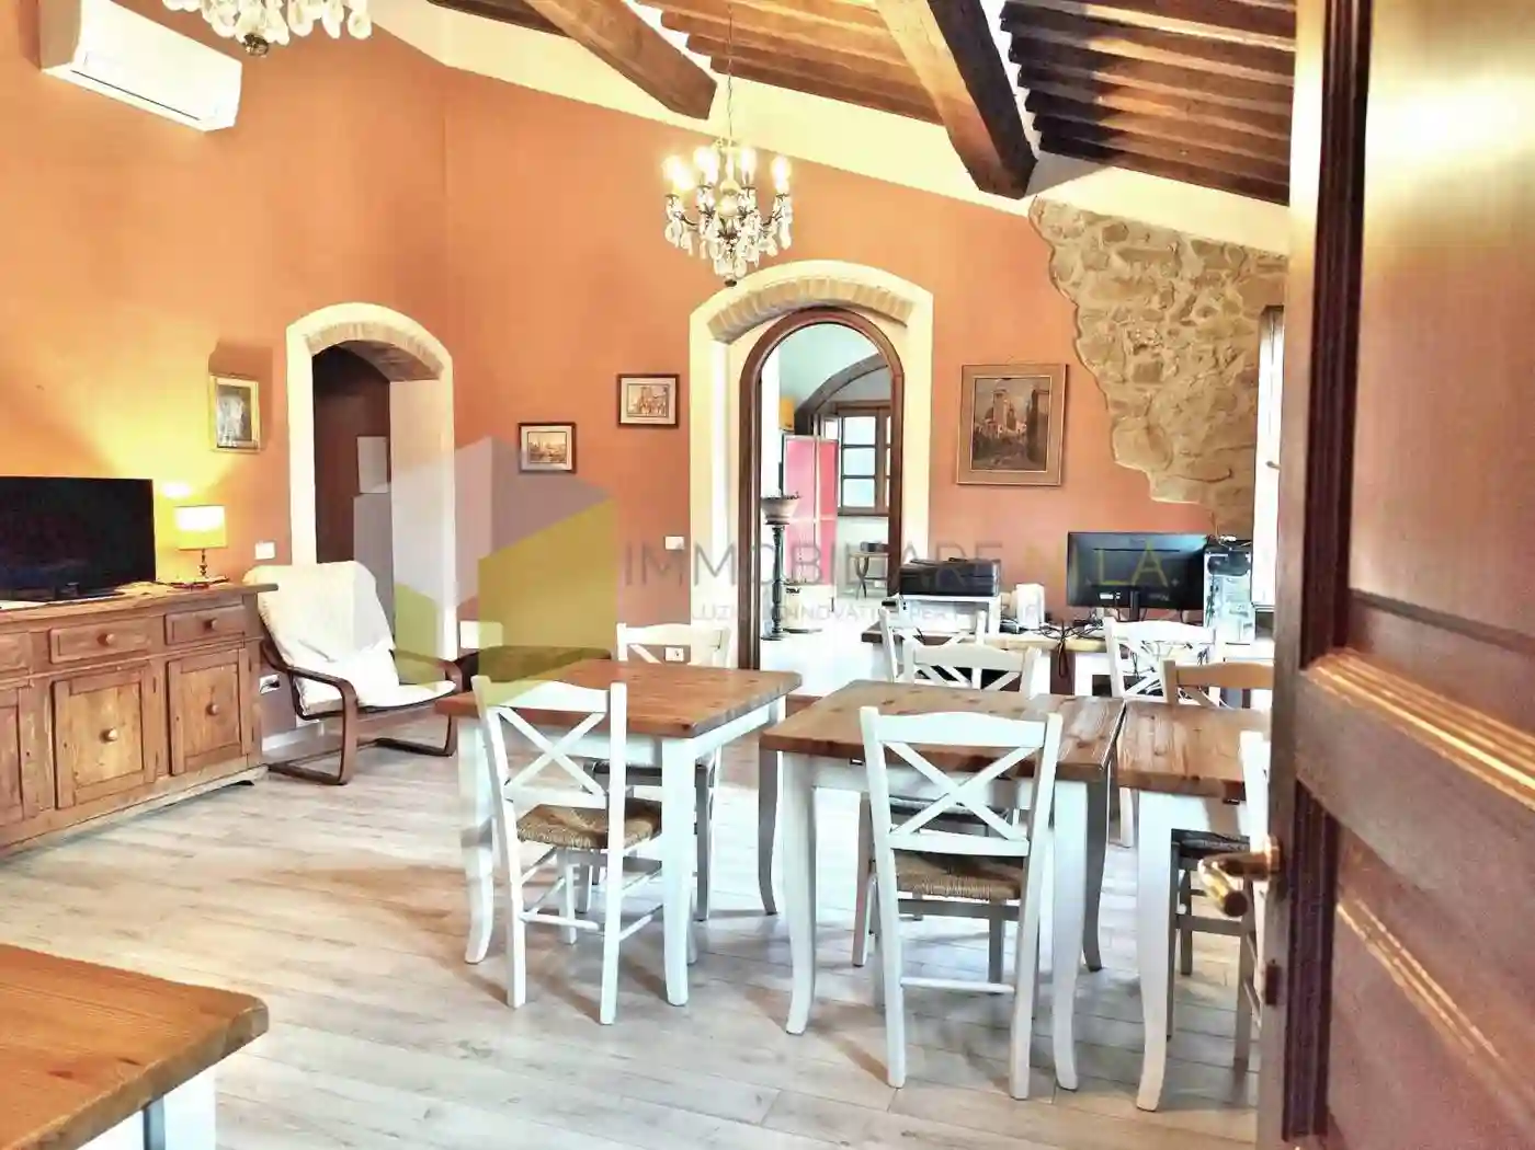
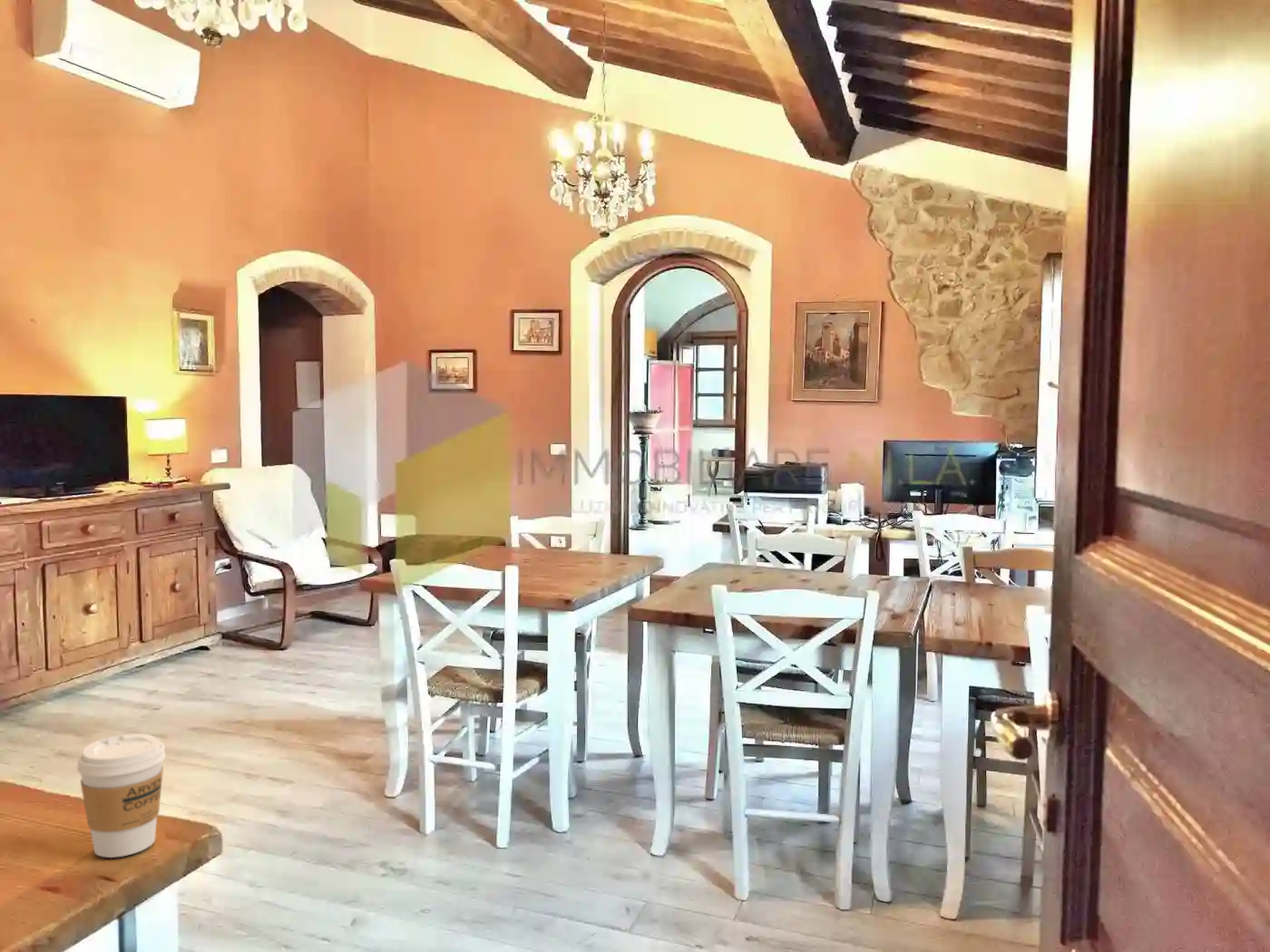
+ coffee cup (122, 793)
